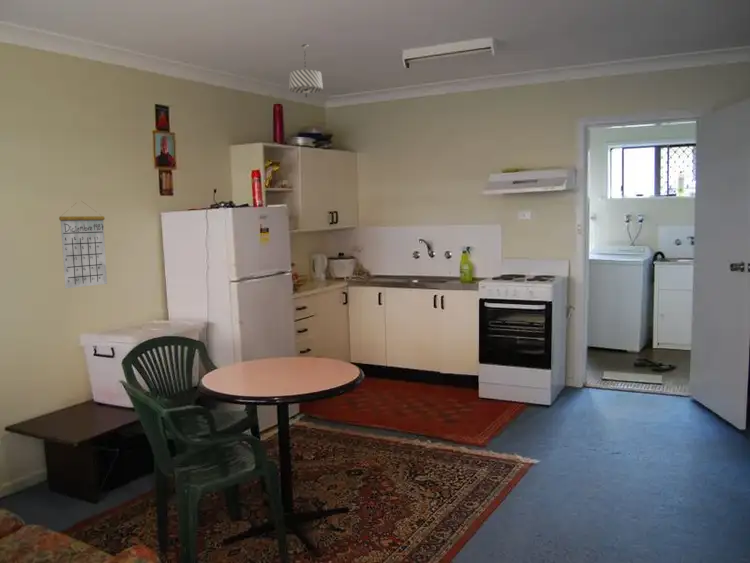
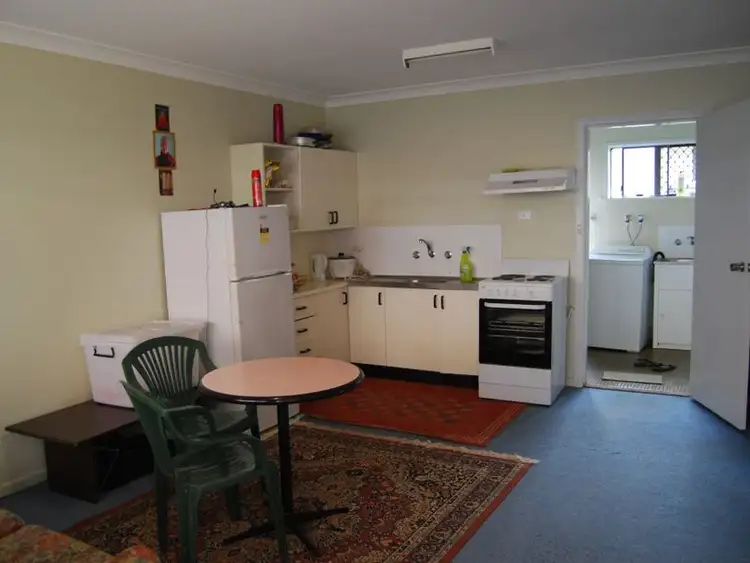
- pendant light (305, 71)
- calendar (84, 243)
